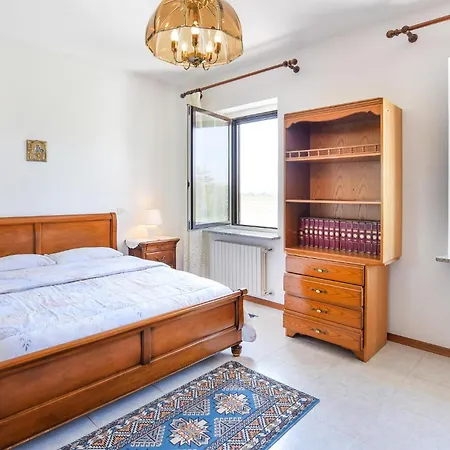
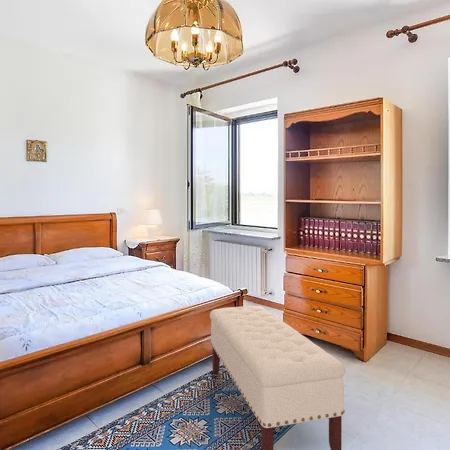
+ bench (263, 368)
